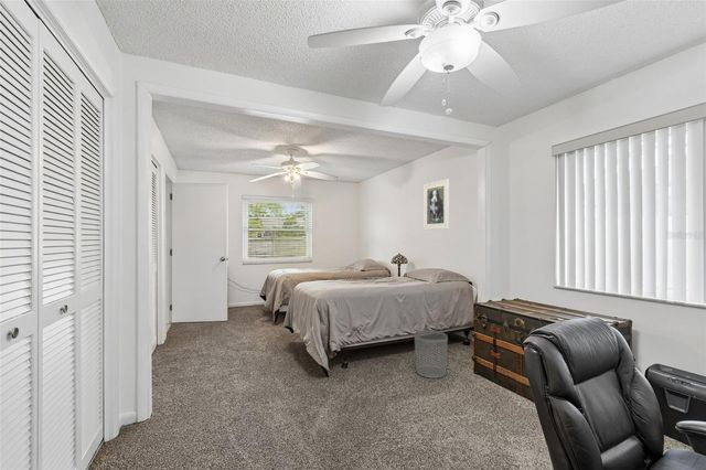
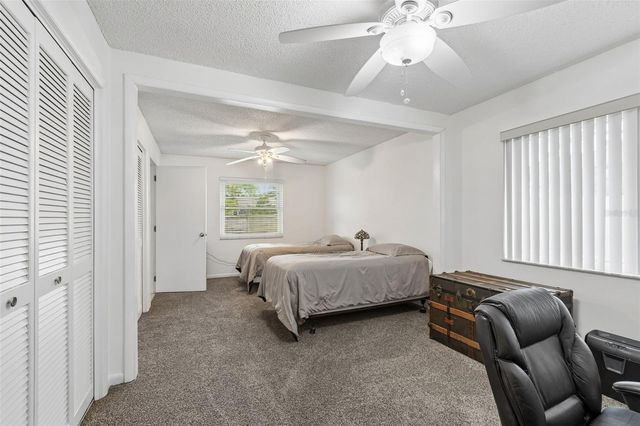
- waste bin (430, 354)
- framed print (435, 205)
